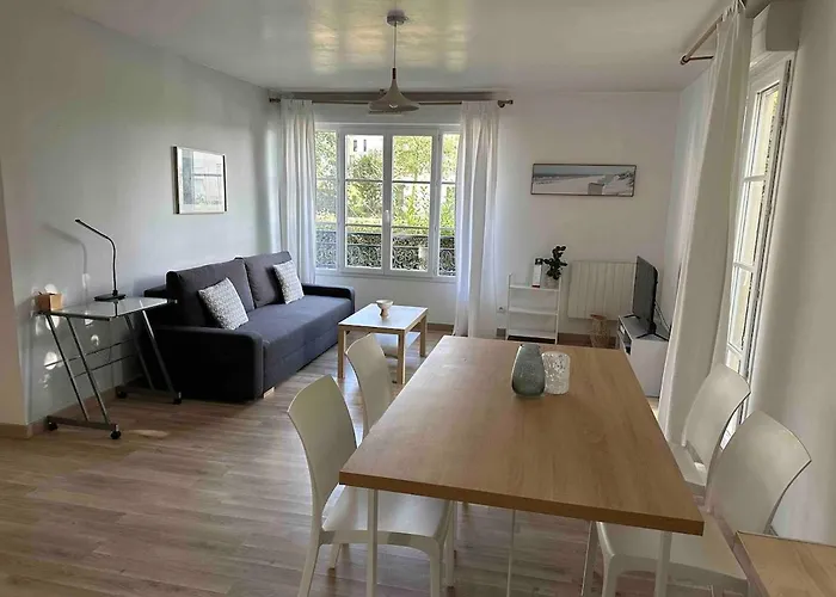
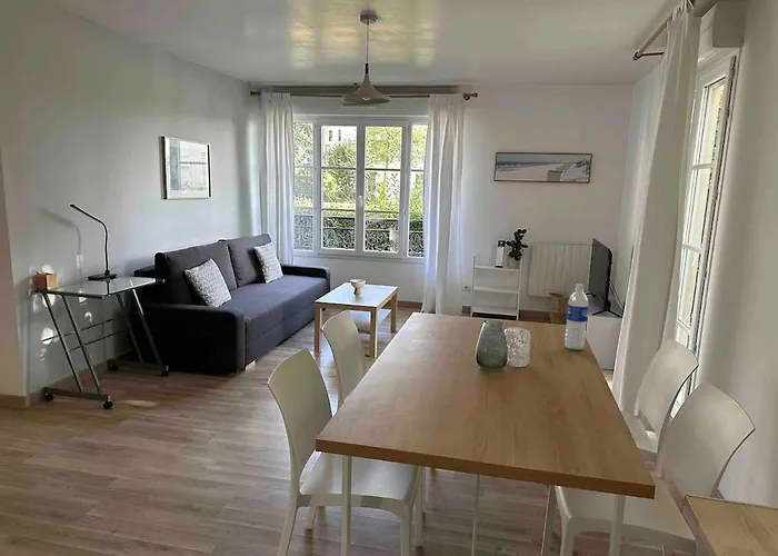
+ water bottle (577, 316)
